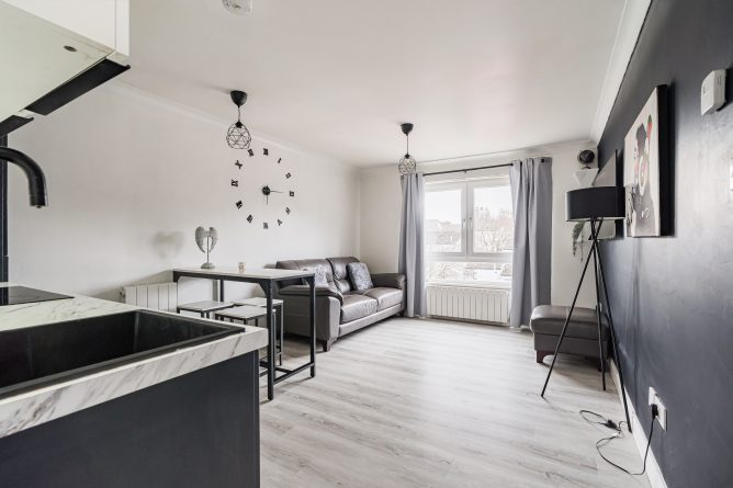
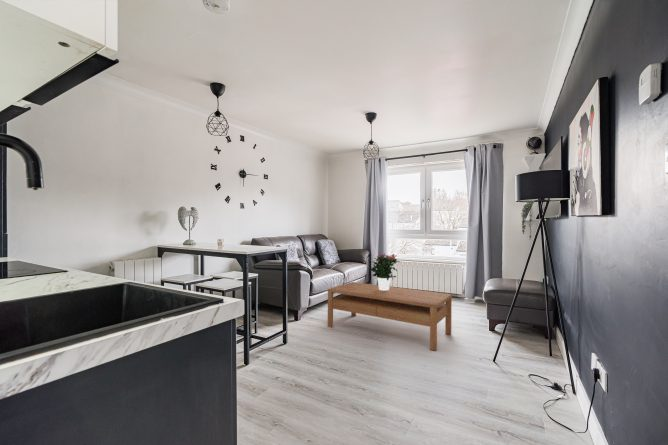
+ coffee table (387, 310)
+ potted flower (384, 271)
